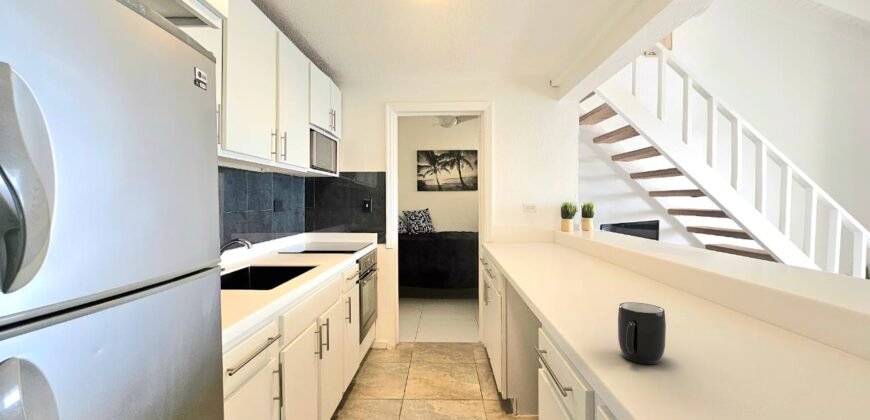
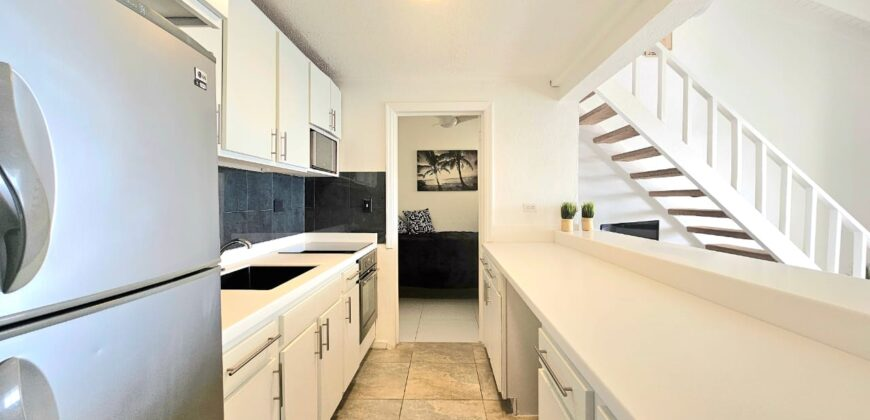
- mug (638, 334)
